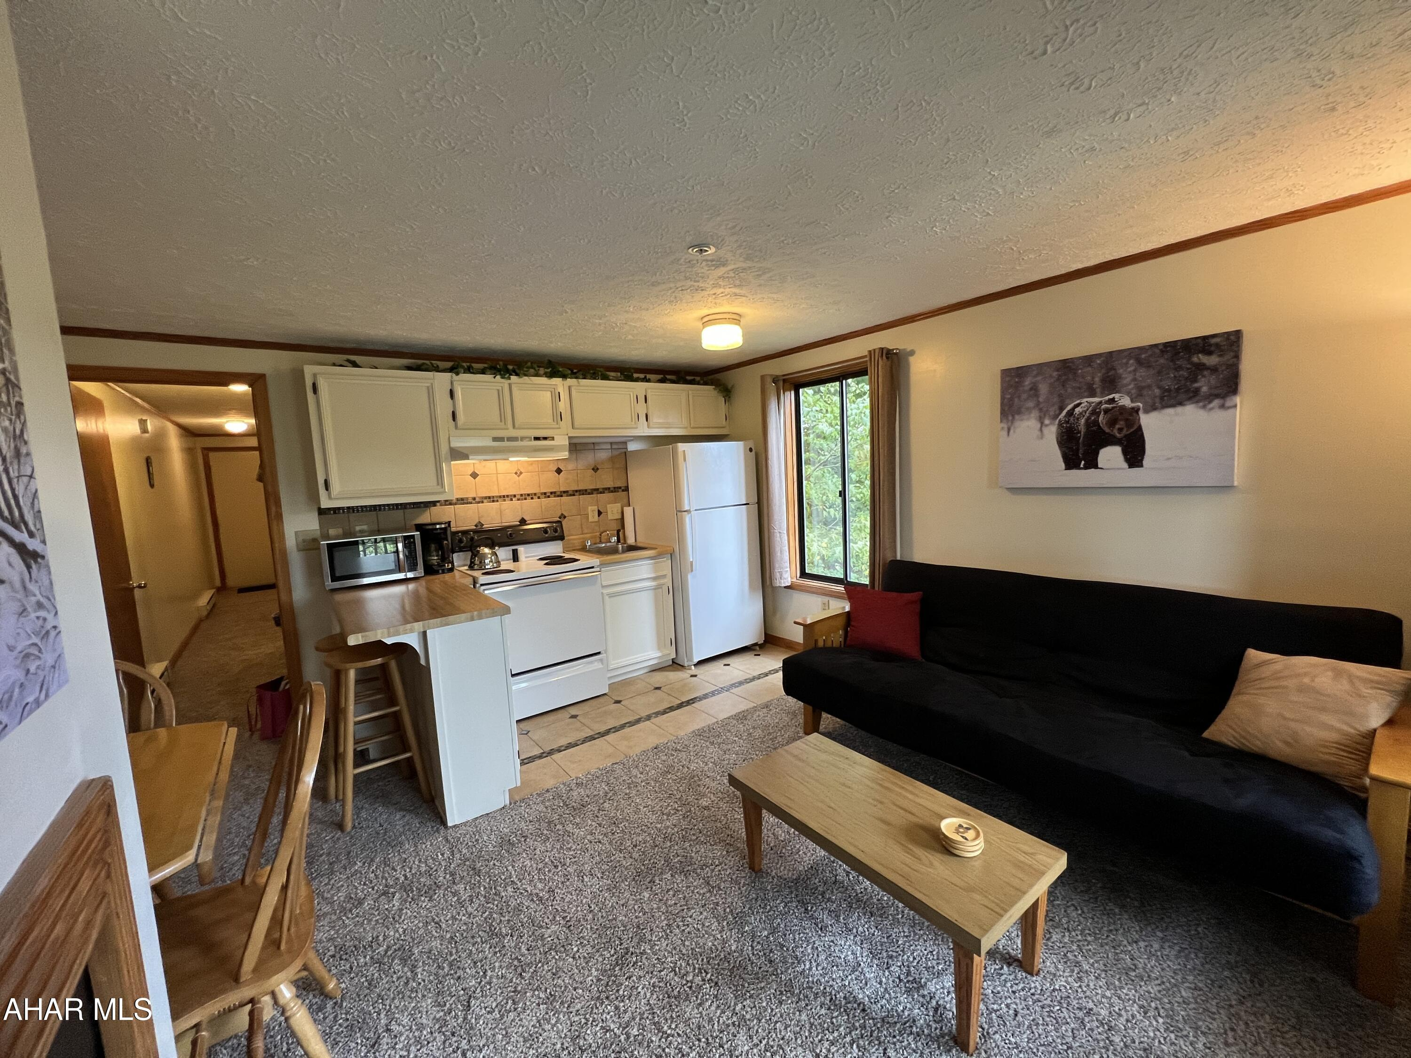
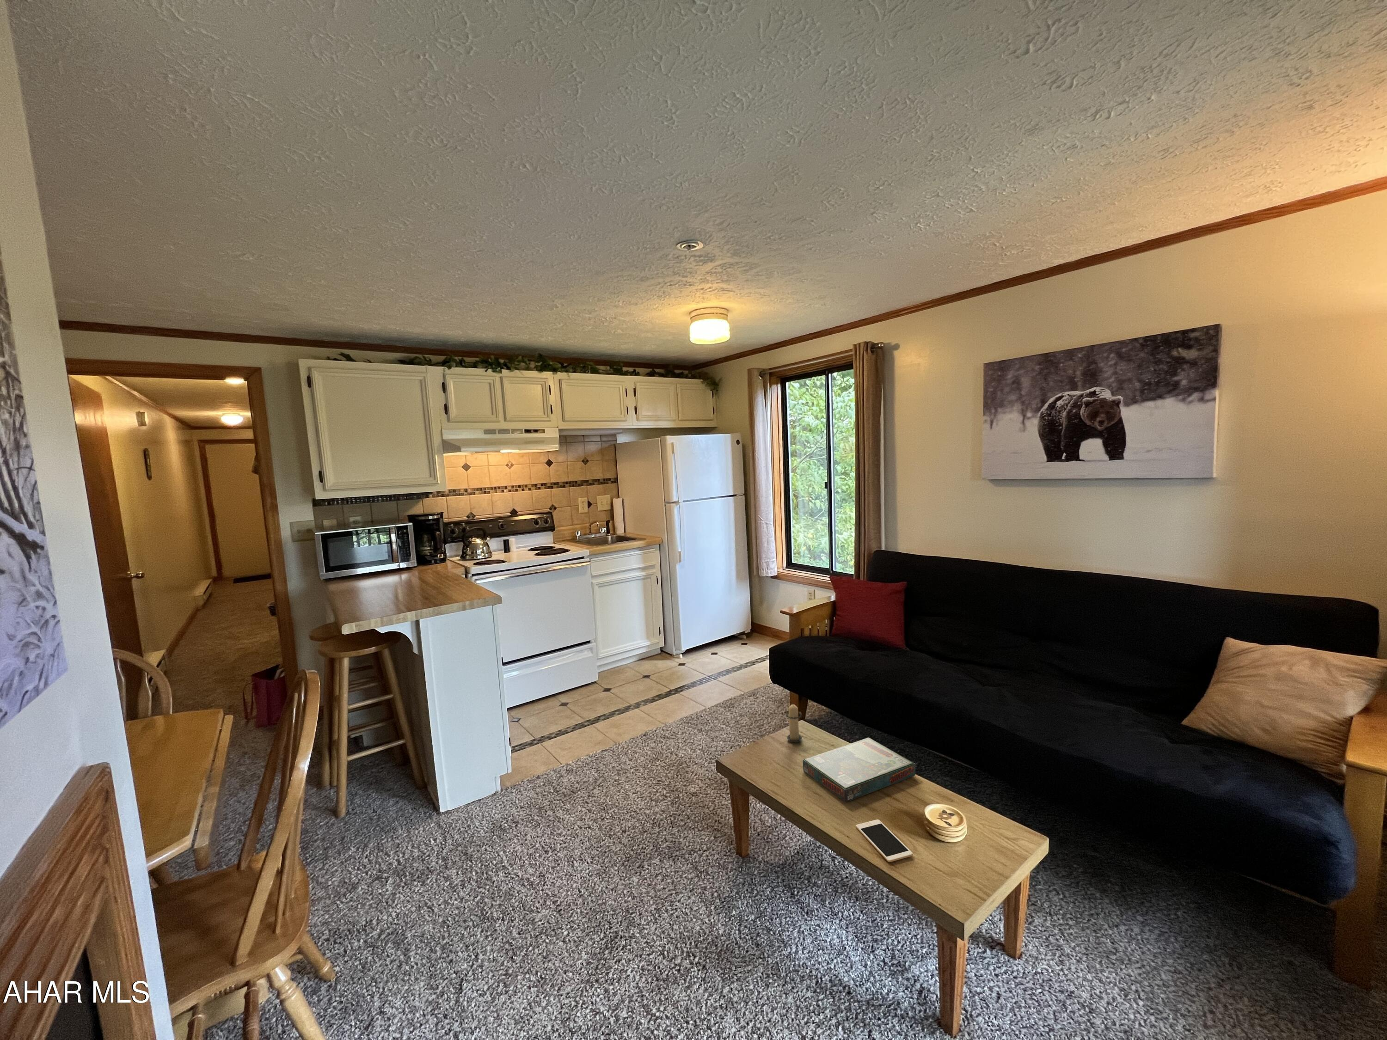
+ board game (858, 767)
+ candle (793, 721)
+ cell phone (884, 839)
